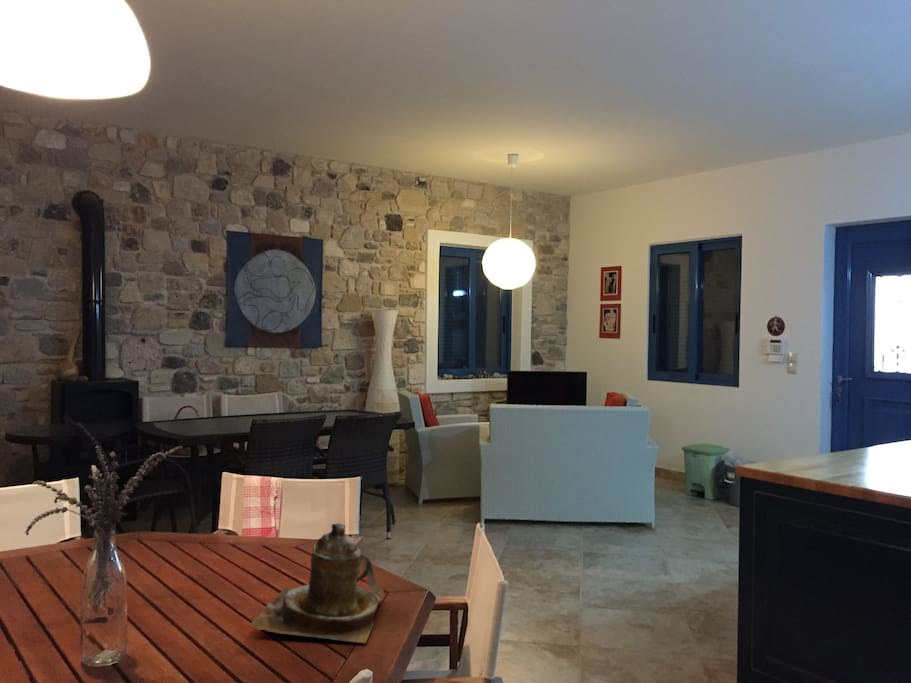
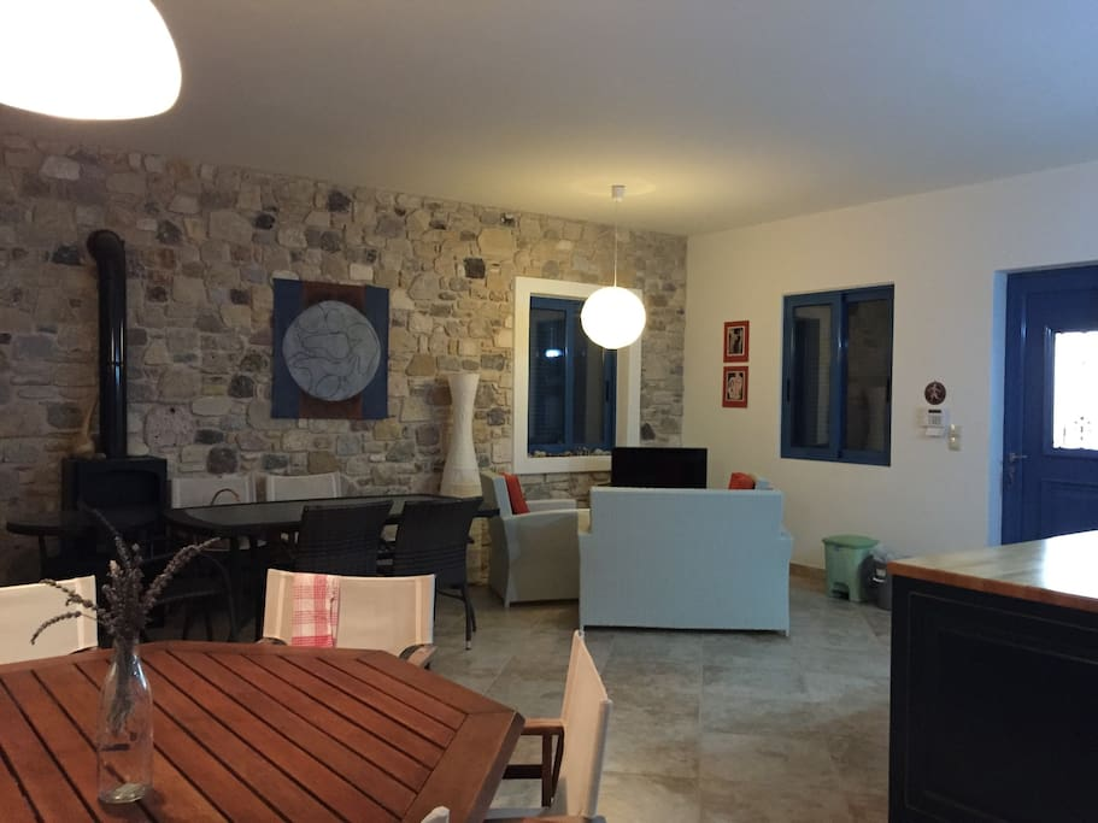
- teapot (323, 571)
